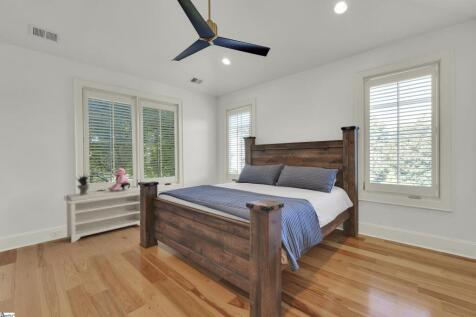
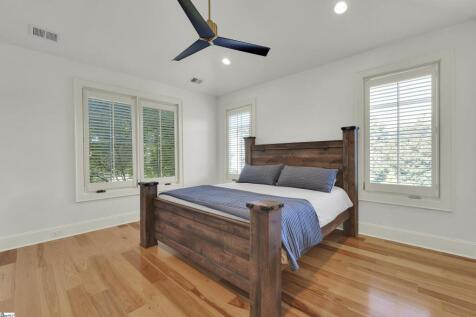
- potted plant (84, 183)
- bench (107, 211)
- stuffed bear (119, 179)
